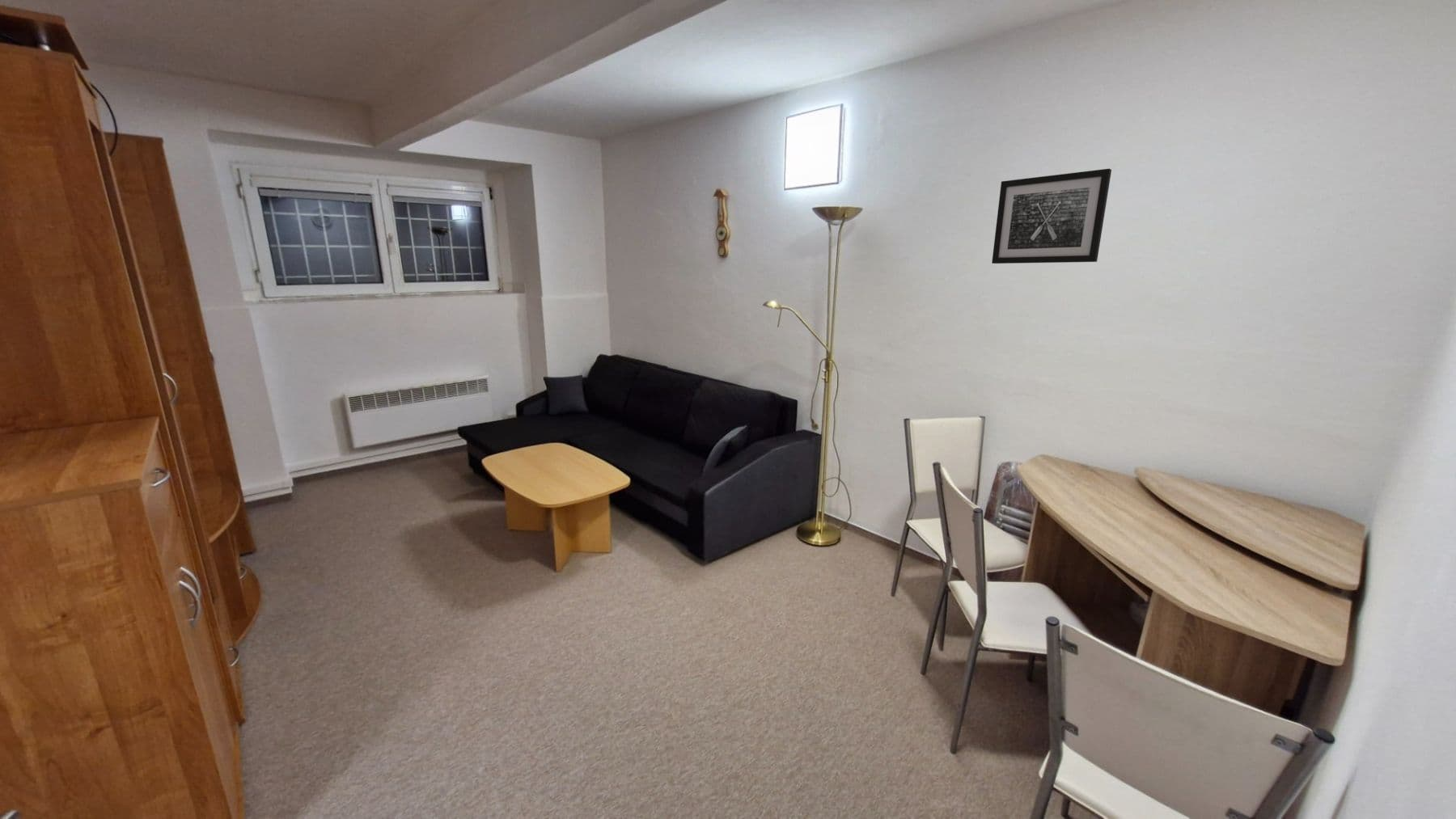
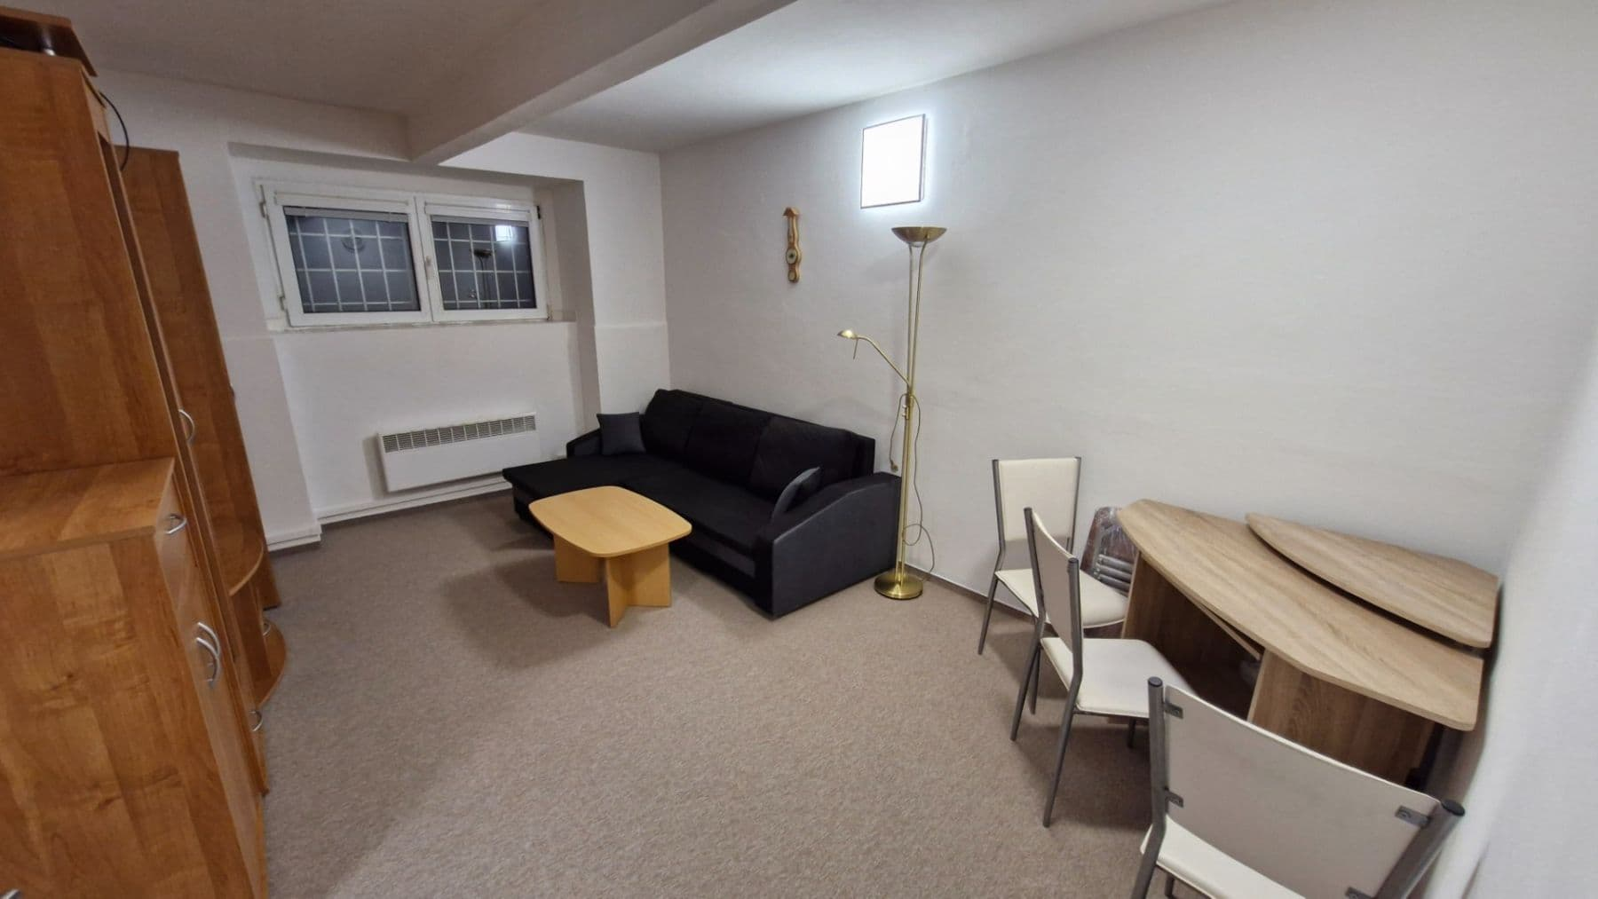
- wall art (1047, 220)
